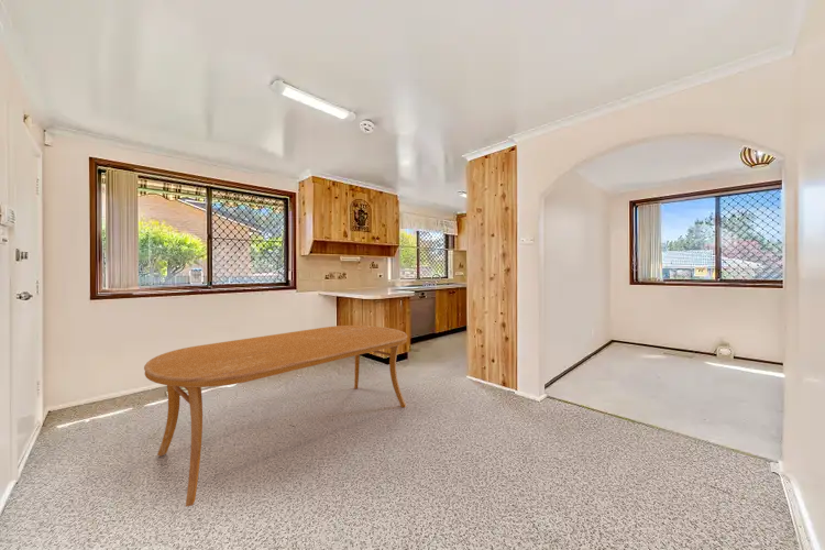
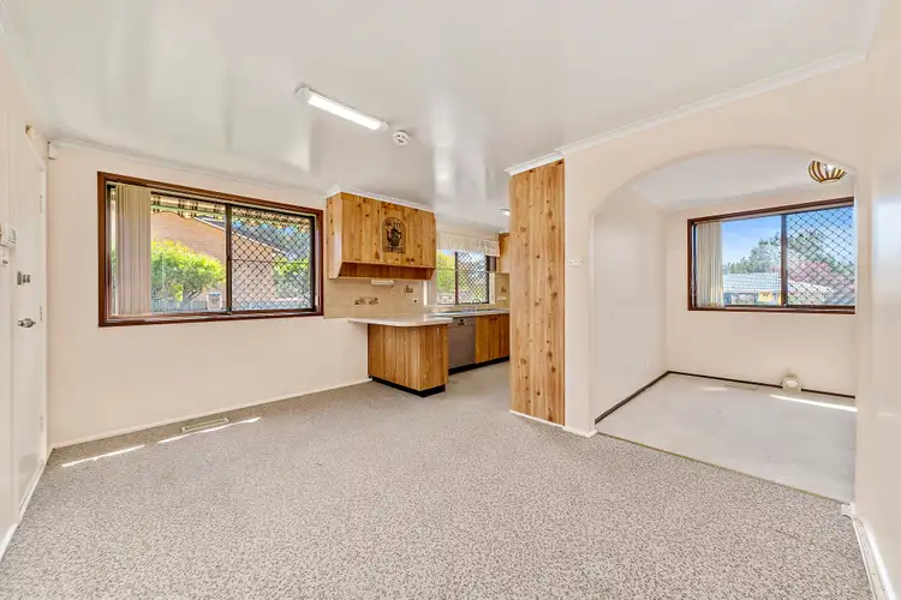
- dining table (299, 369)
